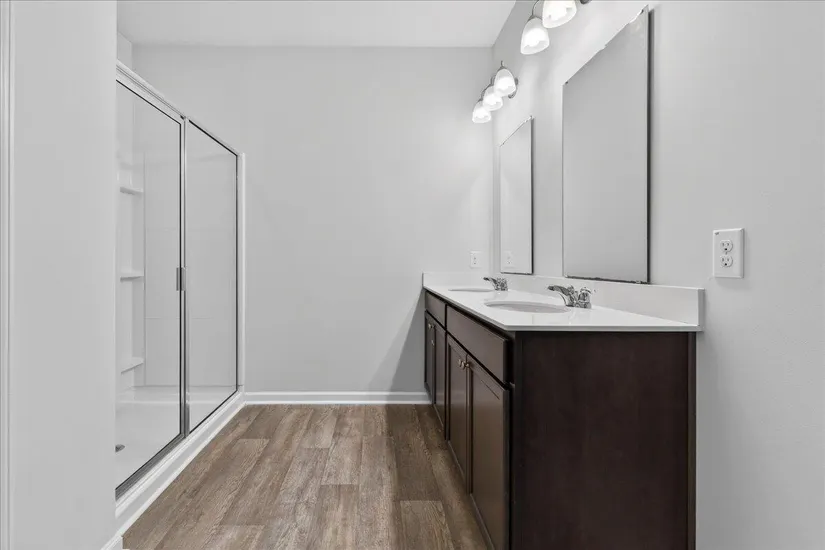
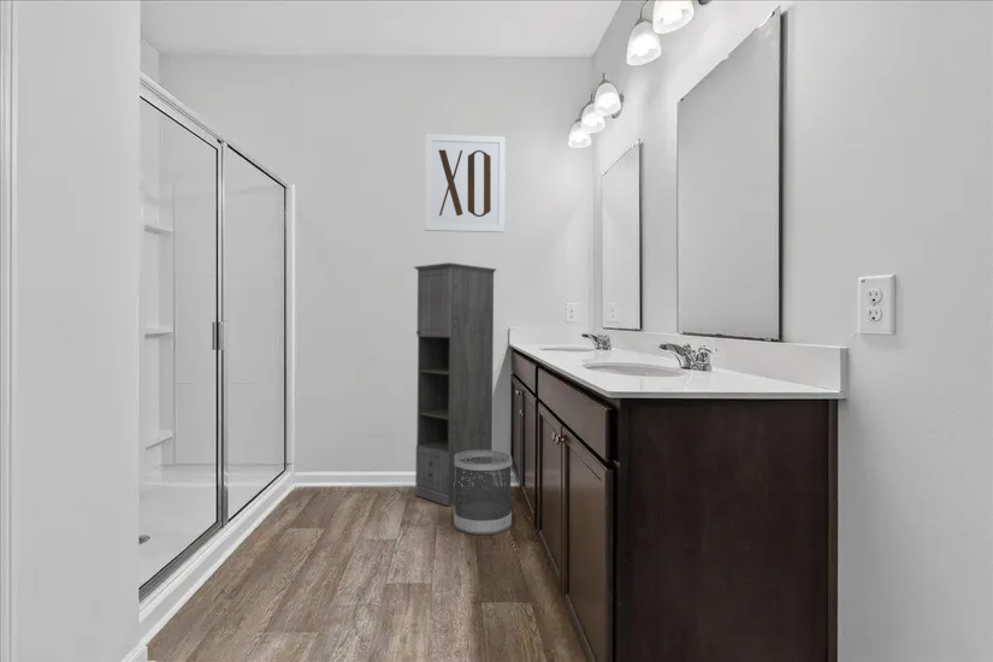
+ storage cabinet (454, 380)
+ wastebasket (483, 490)
+ wall art (465, 183)
